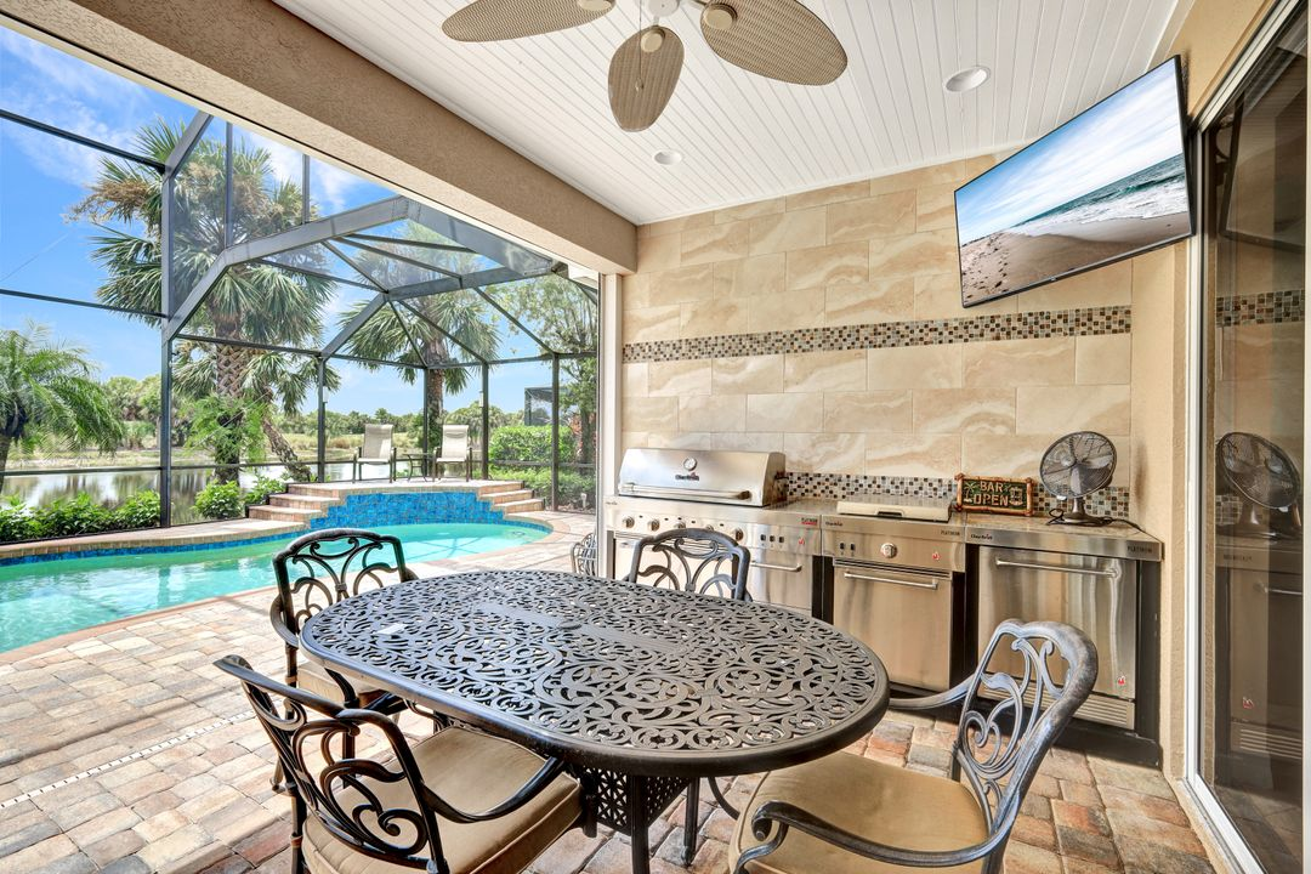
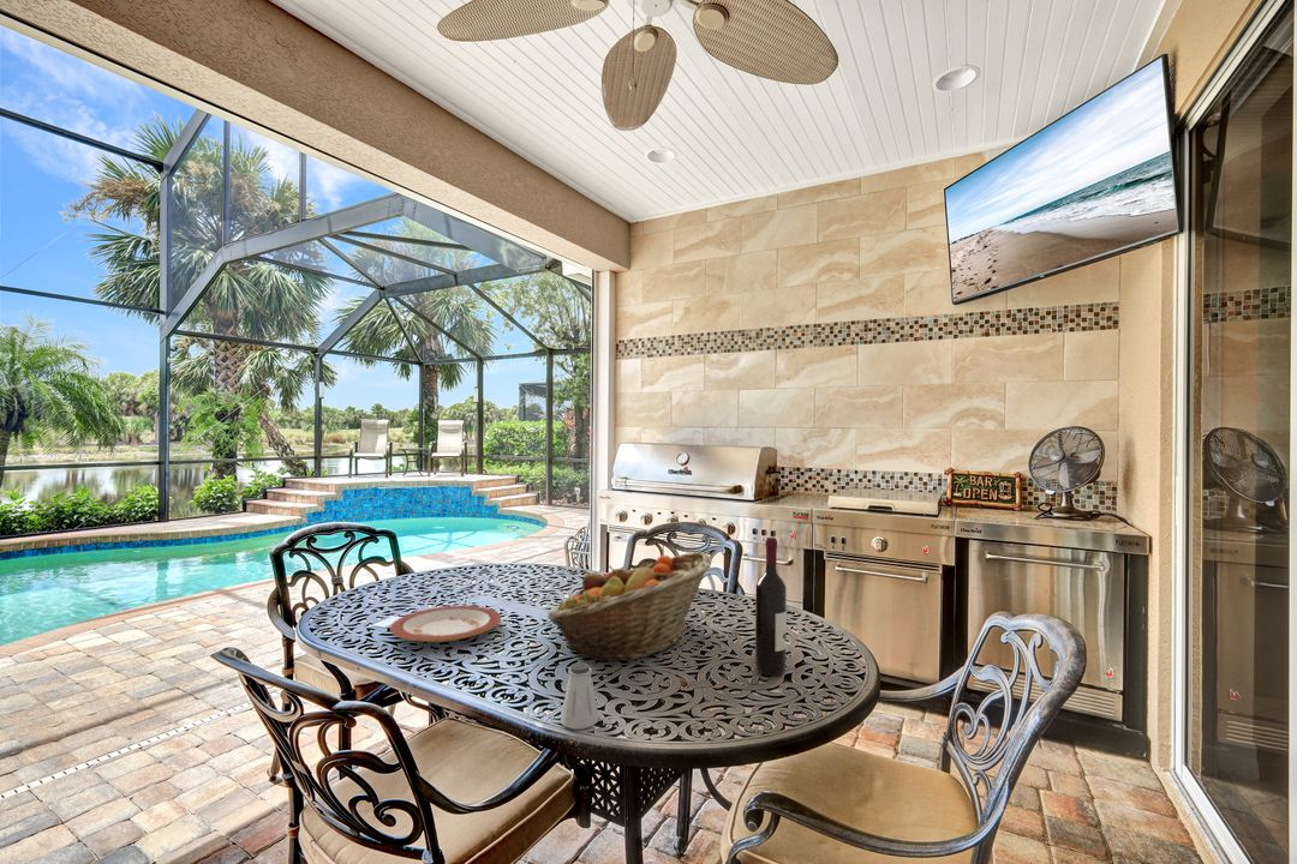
+ fruit basket (633, 596)
+ saltshaker (579, 692)
+ wine bottle (770, 604)
+ plate (447, 625)
